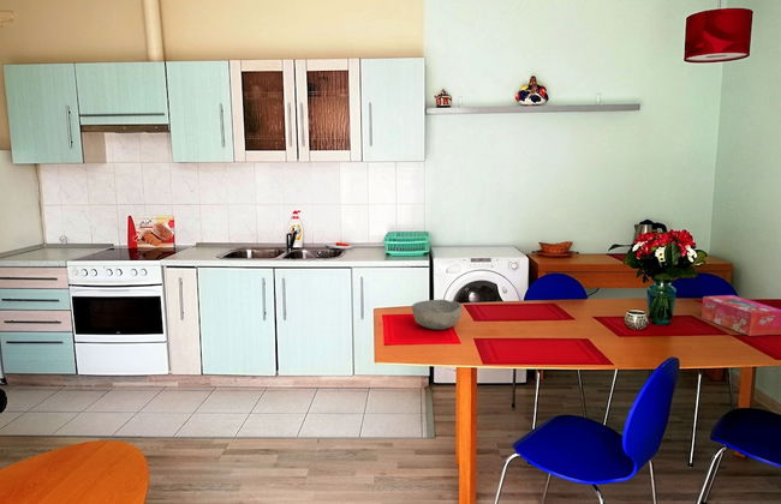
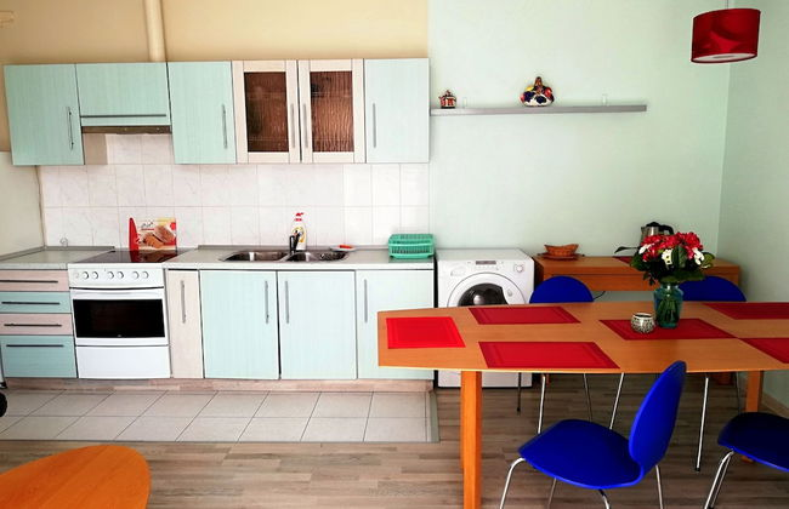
- tissue box (740, 314)
- bowl (436, 316)
